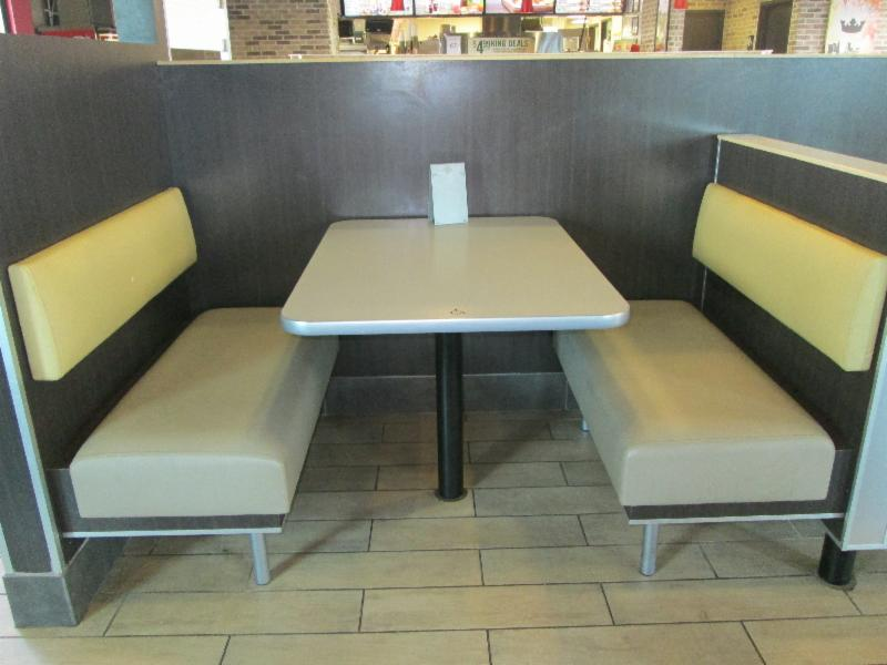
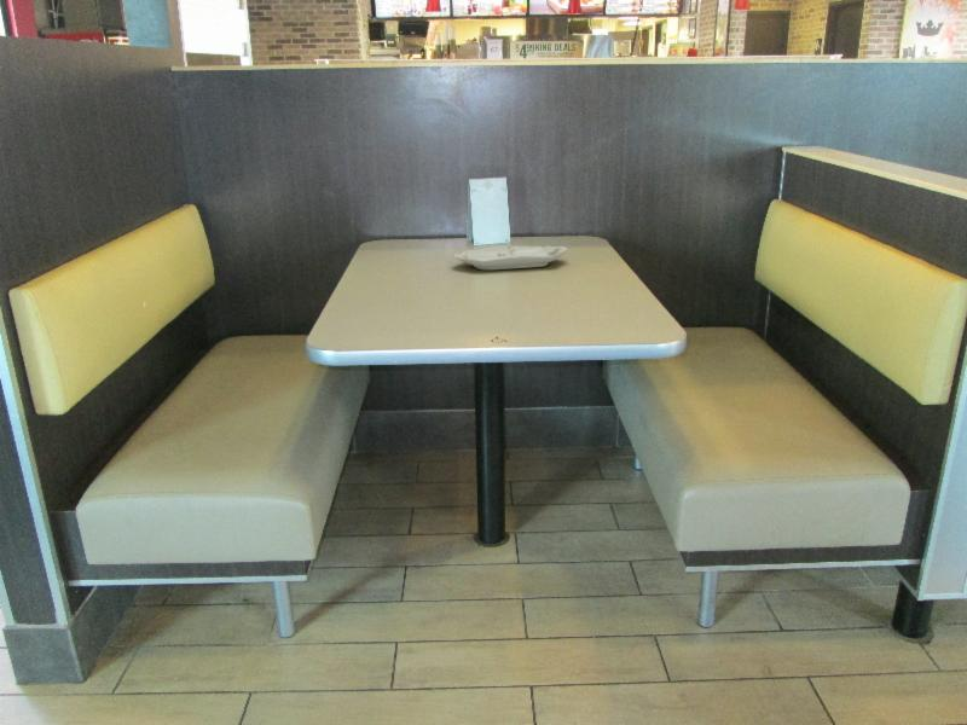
+ food tray (510, 257)
